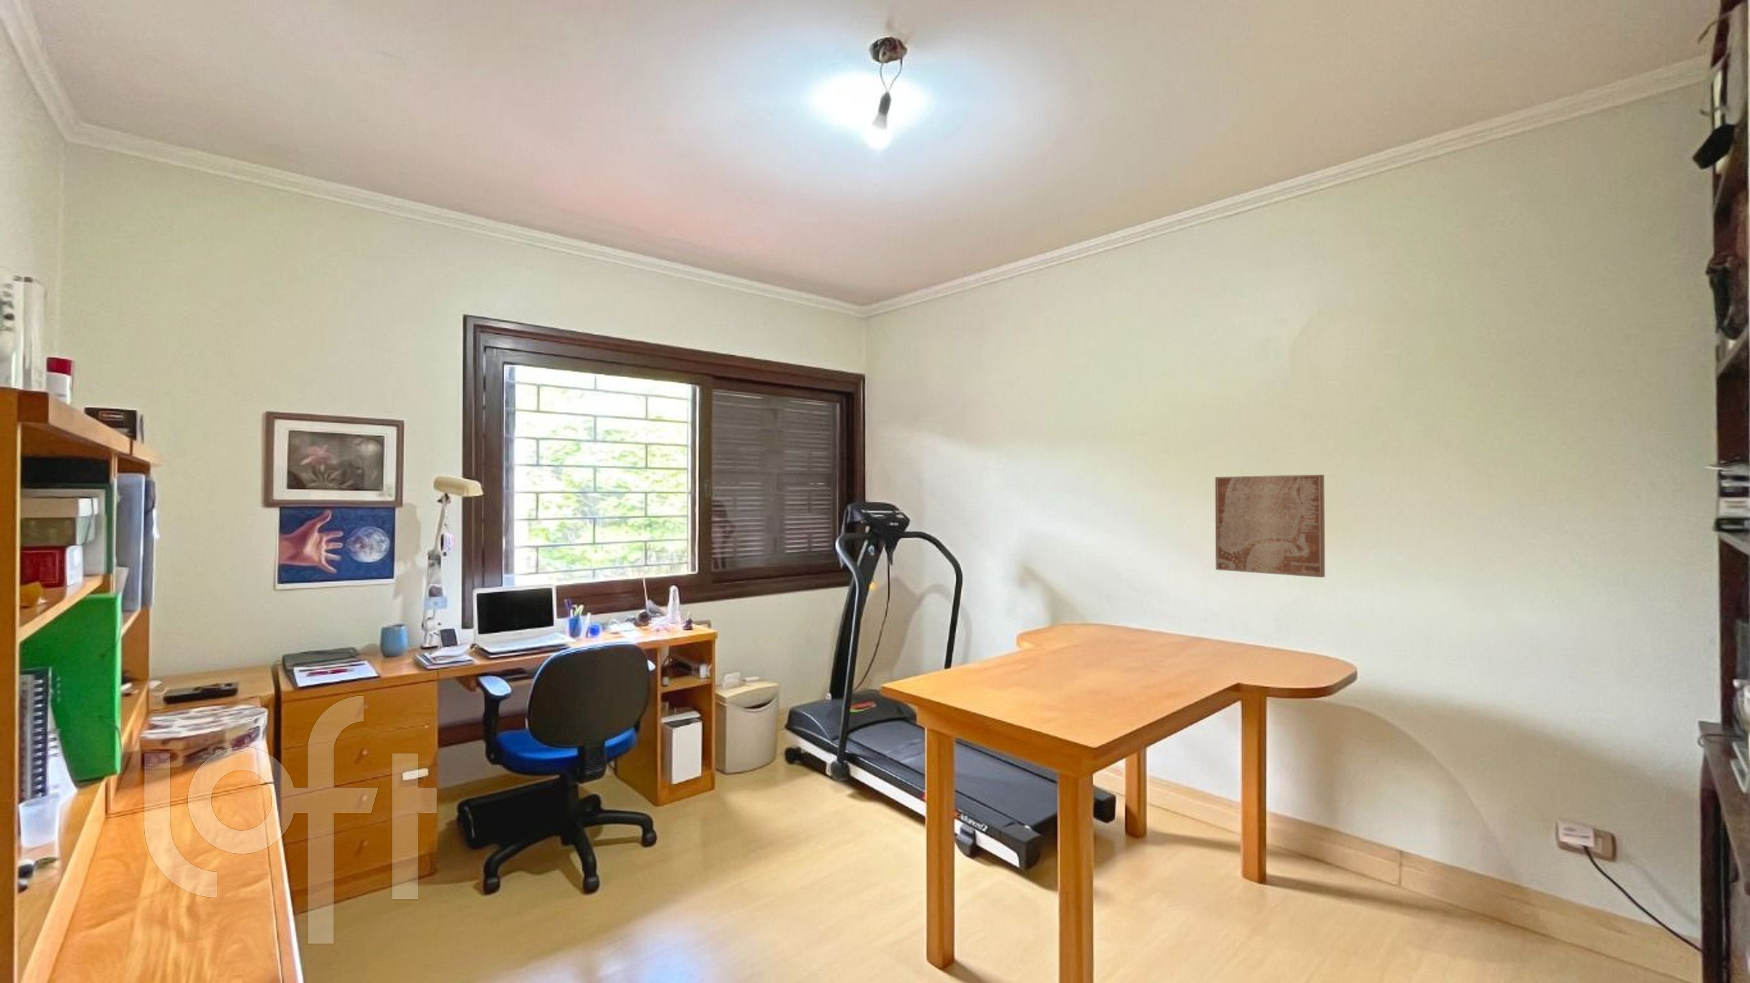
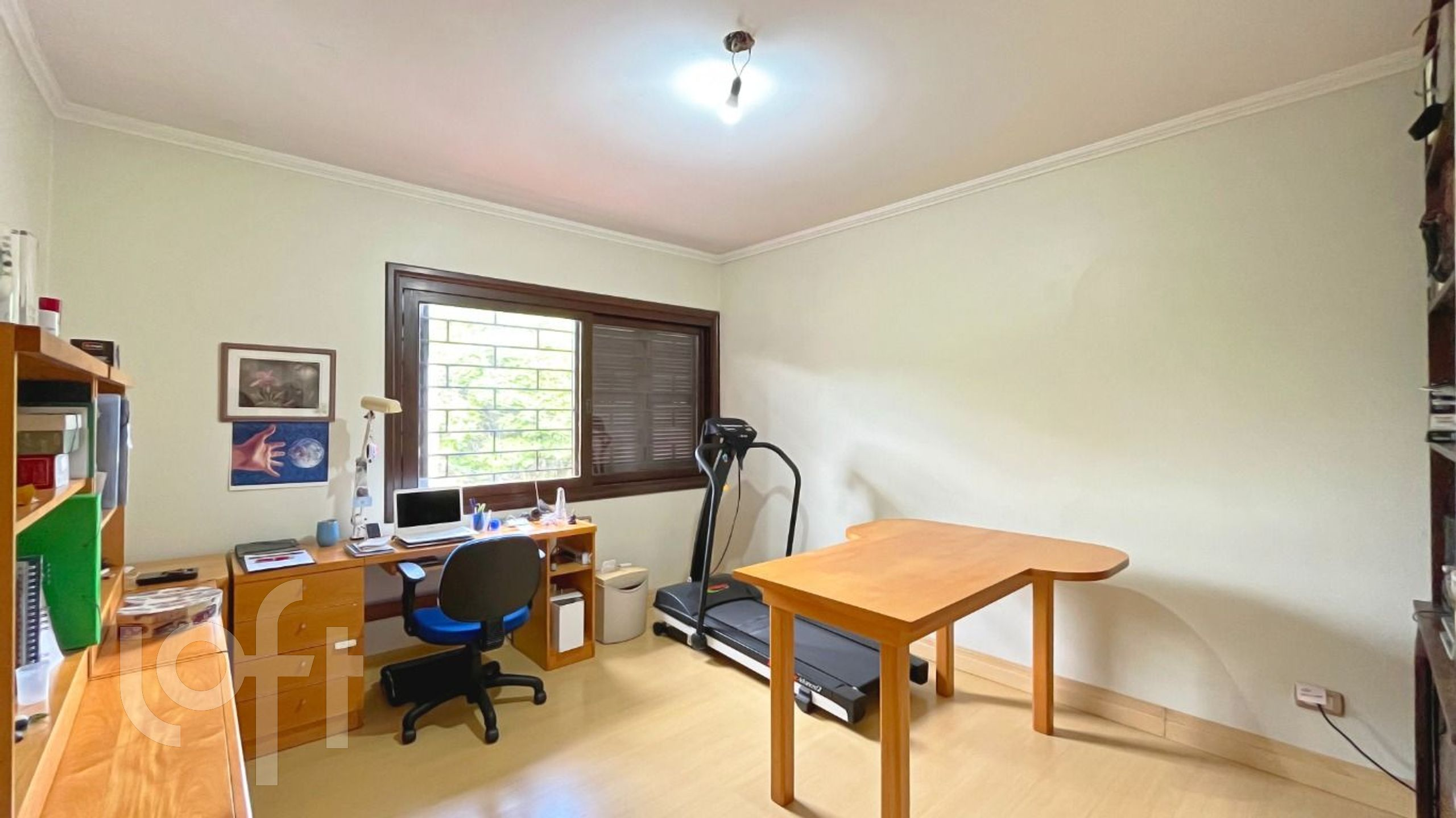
- wall art (1267, 524)
